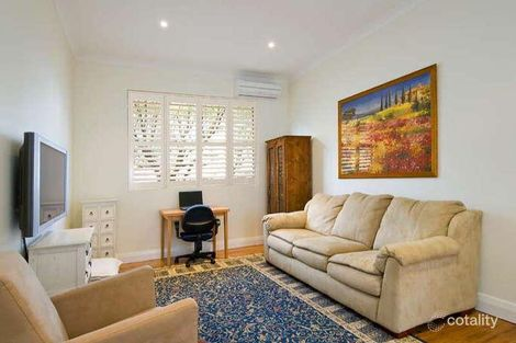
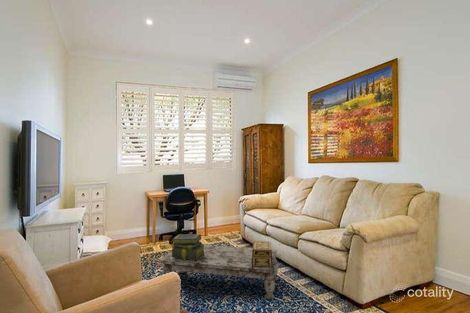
+ coffee table (221, 268)
+ stack of books (187, 246)
+ decorative box (262, 253)
